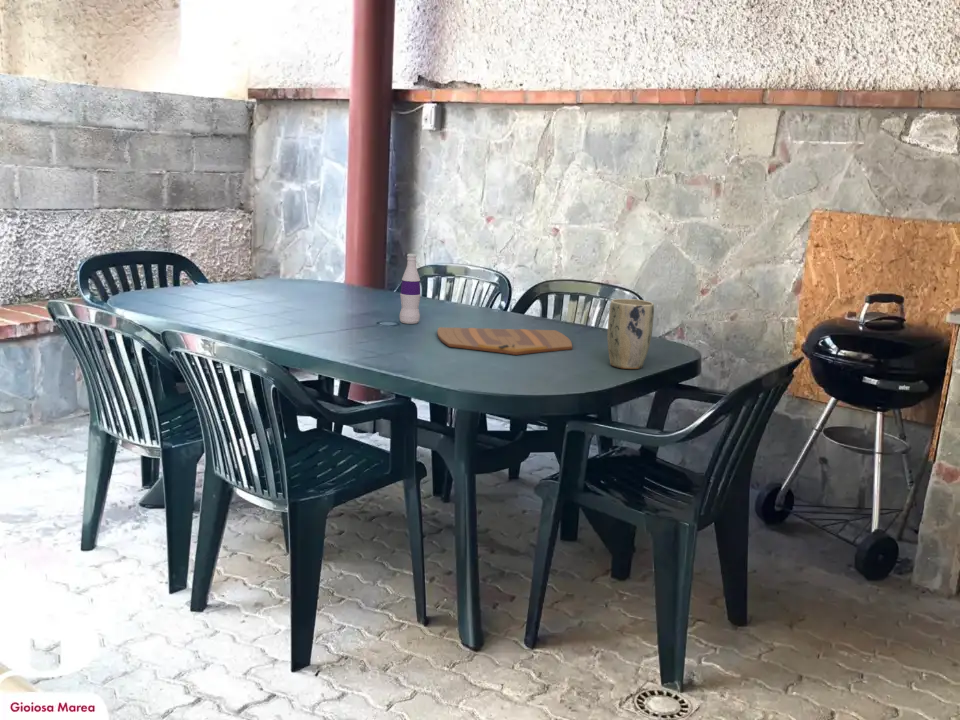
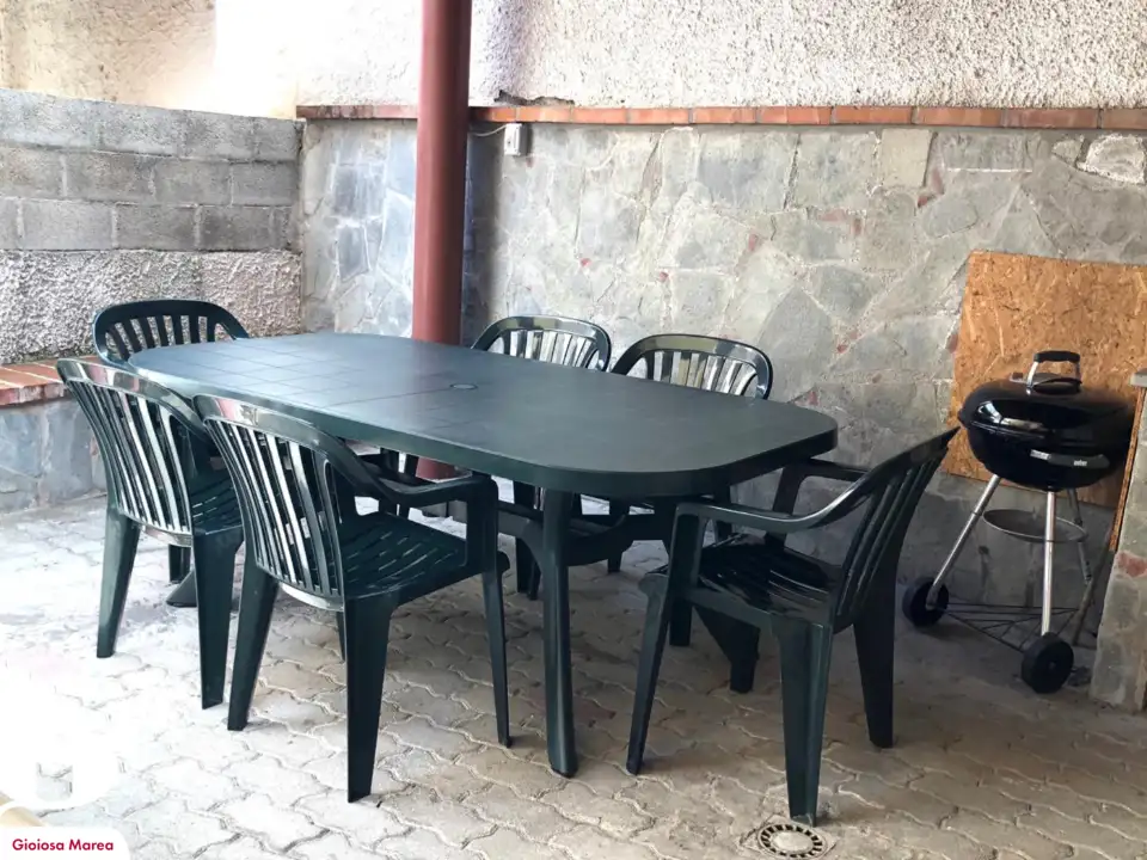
- cutting board (506, 339)
- plant pot (629, 334)
- bottle (410, 288)
